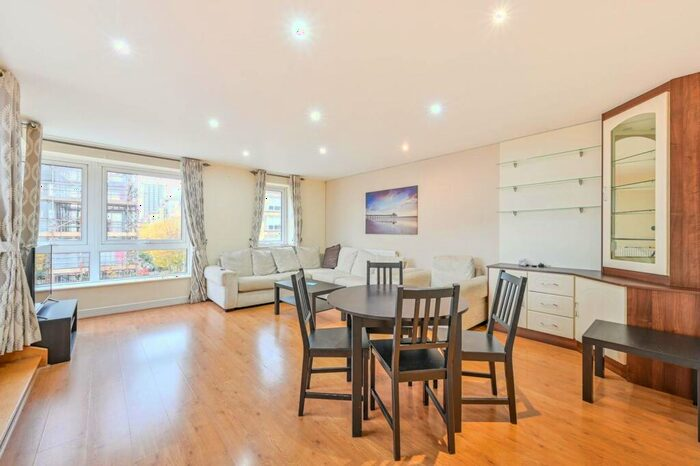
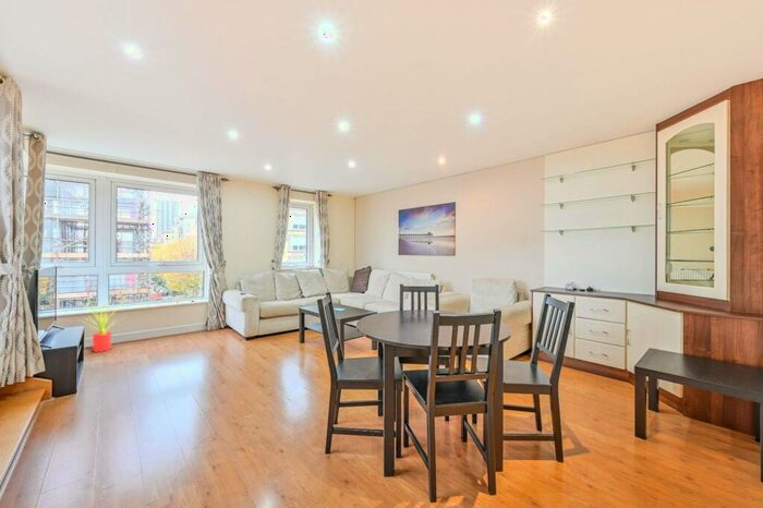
+ house plant (102, 323)
